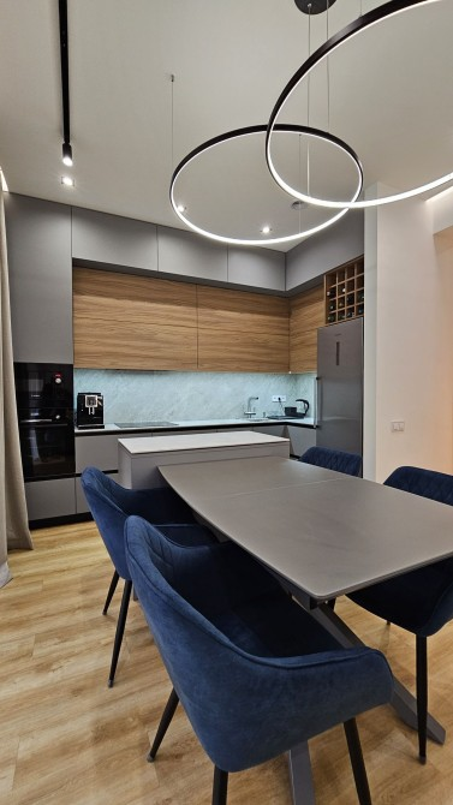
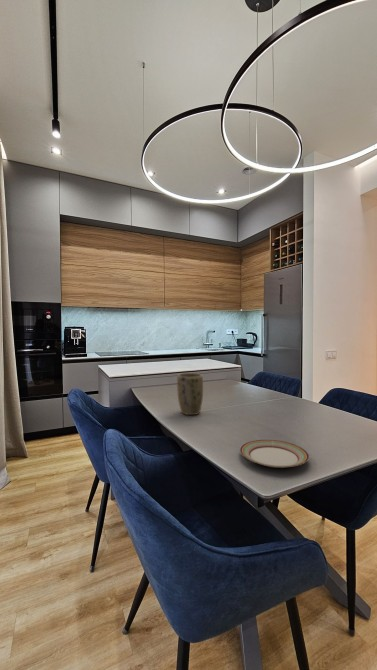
+ plant pot (190, 393)
+ plate (273, 454)
